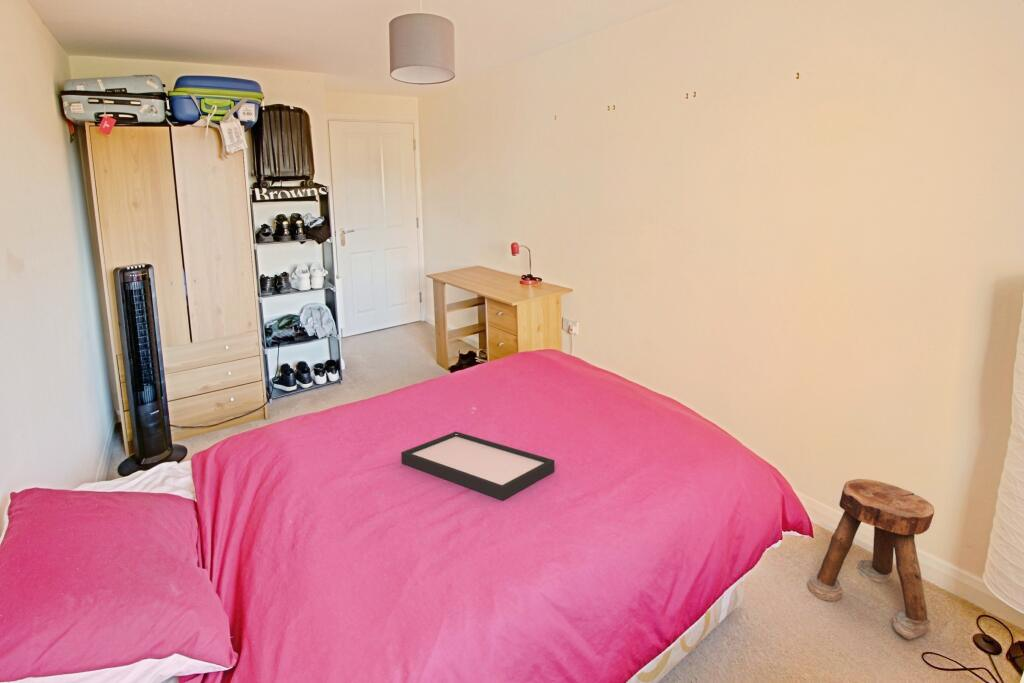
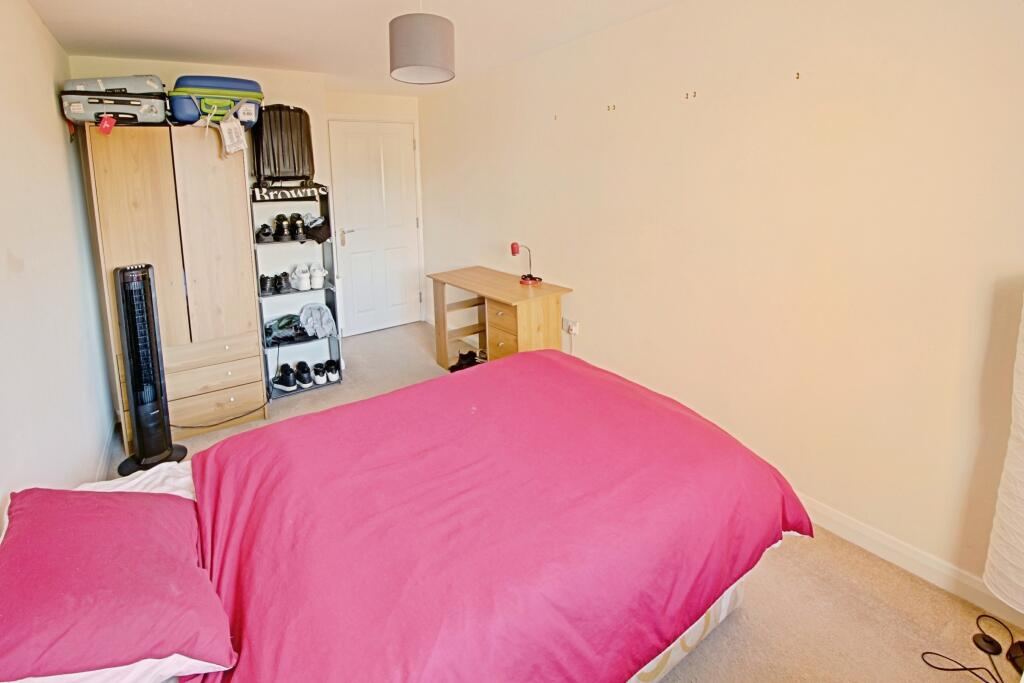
- stool (883, 548)
- tray (476, 461)
